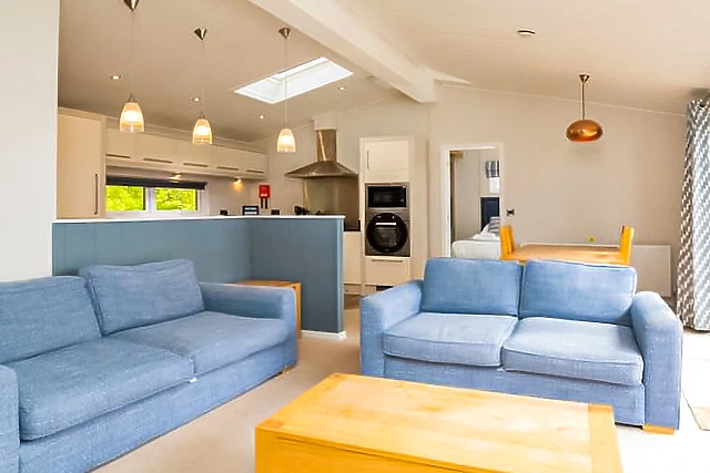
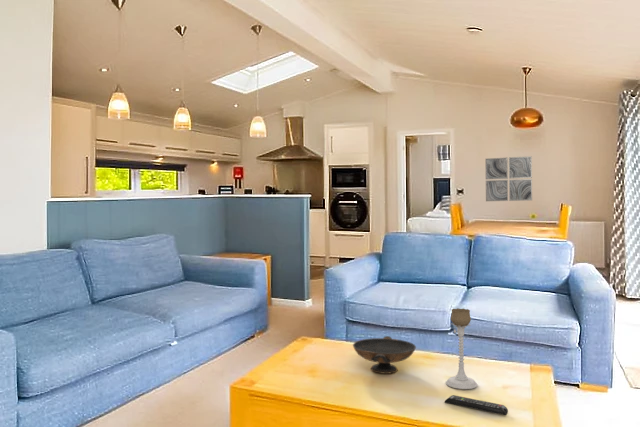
+ decorative bowl (384, 357)
+ remote control (475, 404)
+ wall art (507, 178)
+ candle holder (461, 346)
